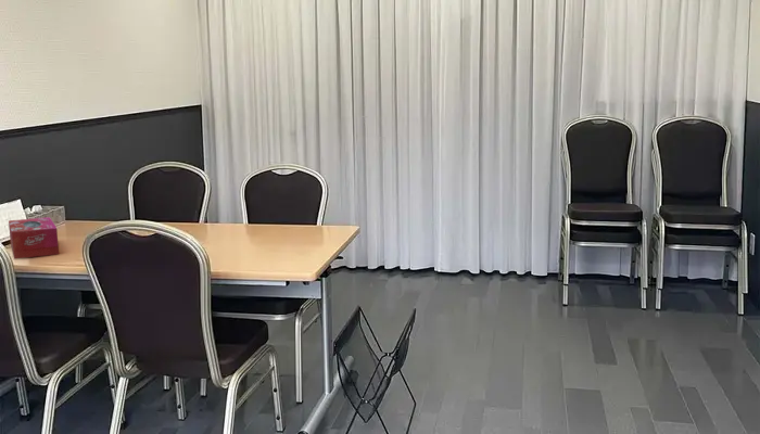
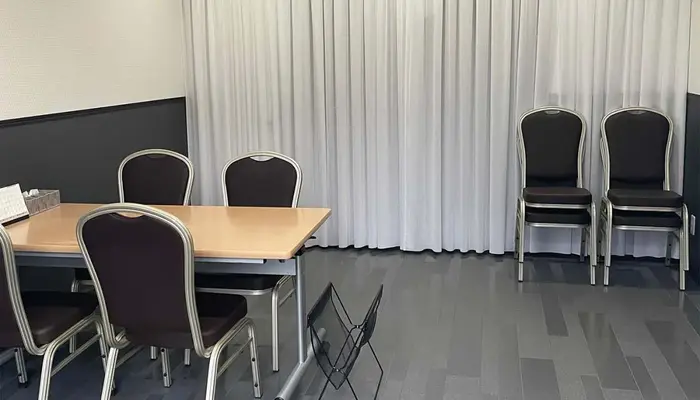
- tissue box (33, 237)
